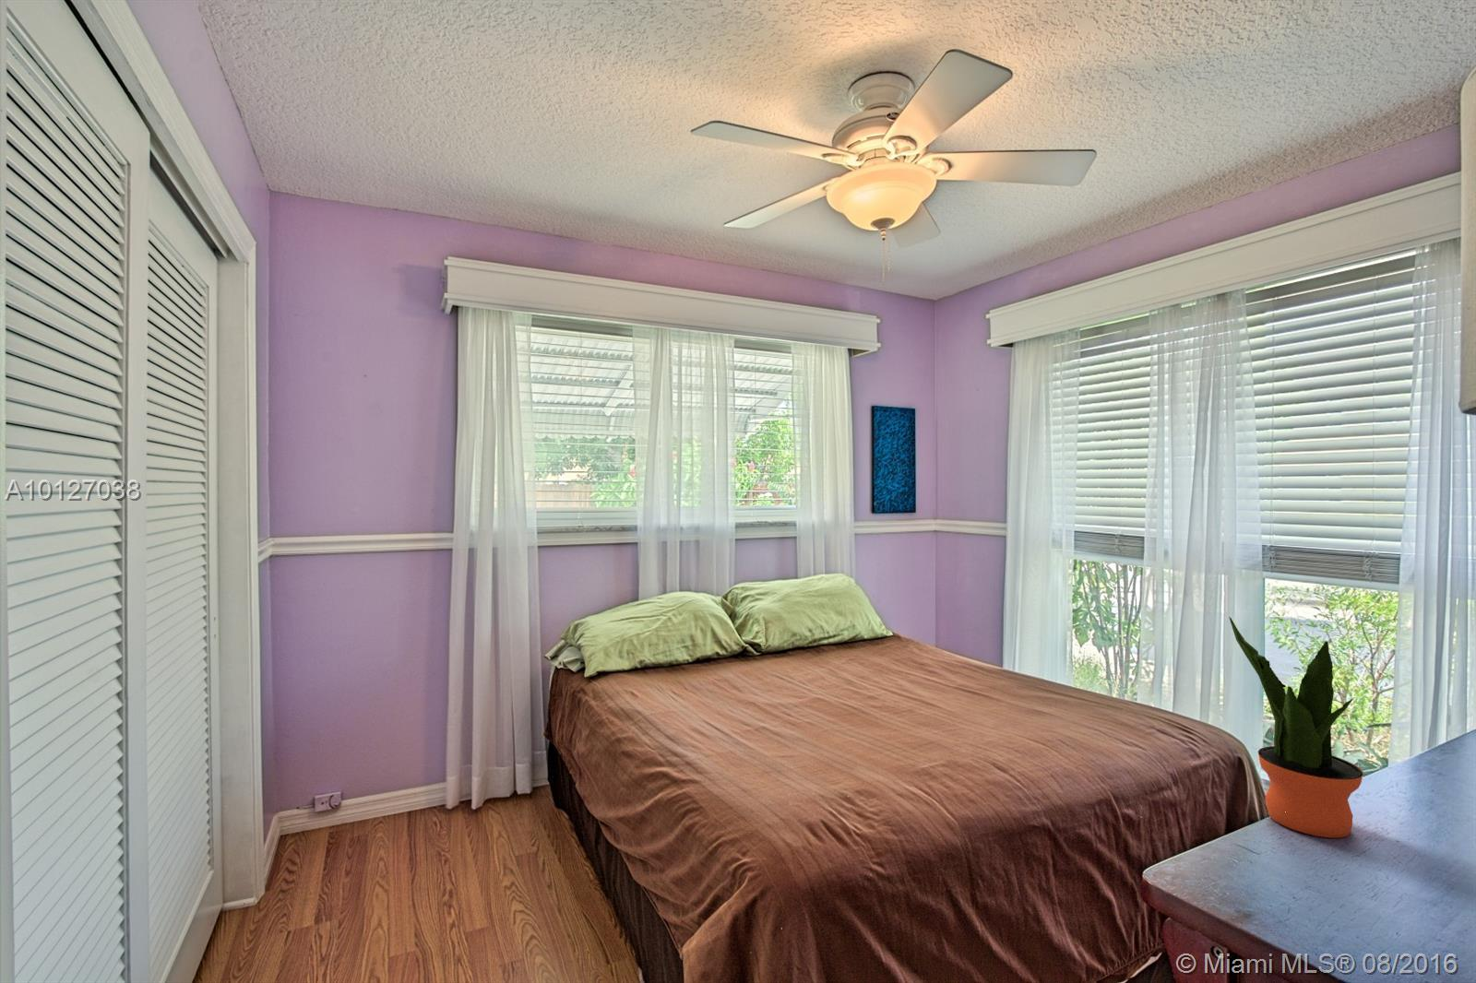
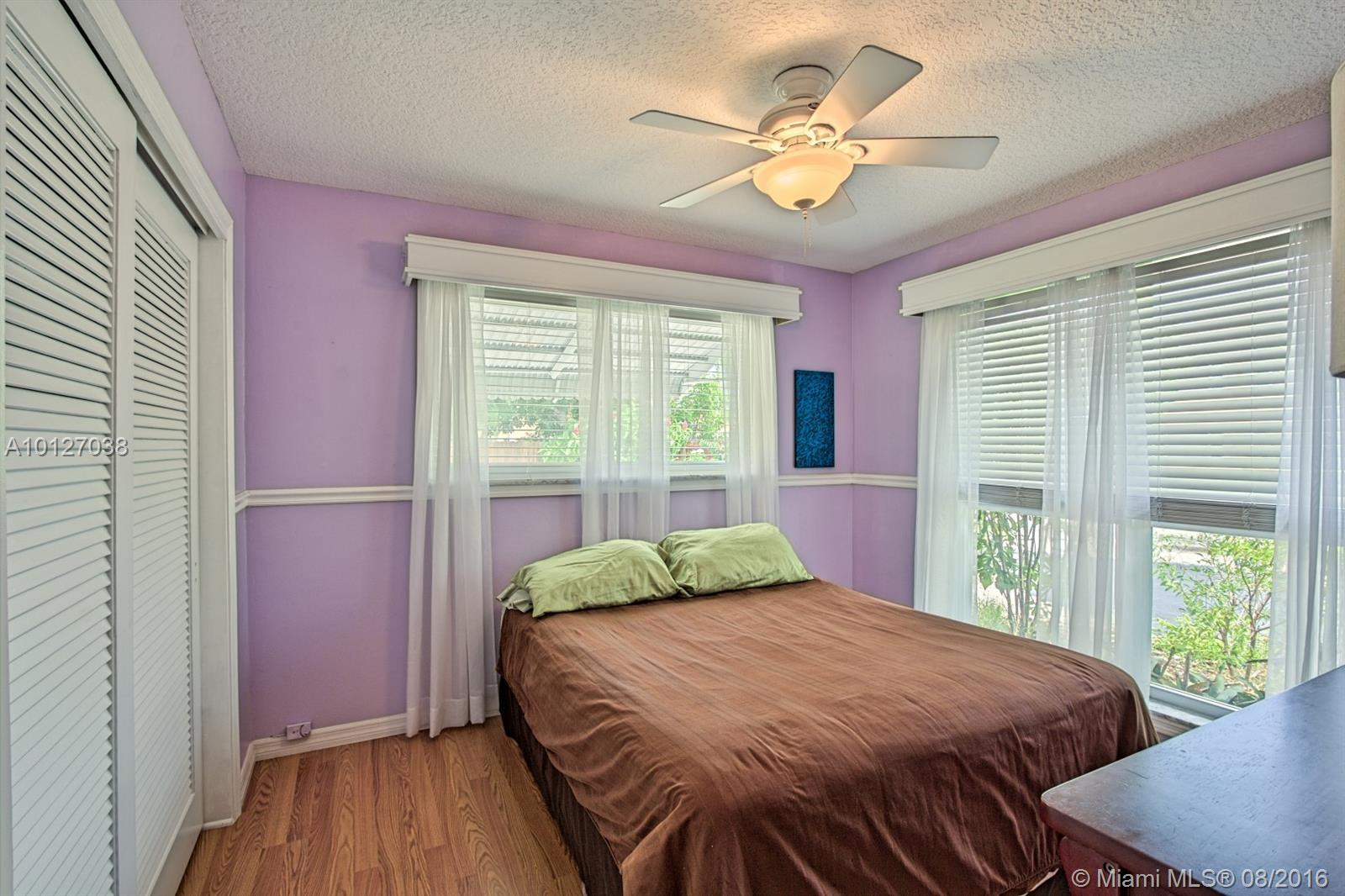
- potted plant (1287, 721)
